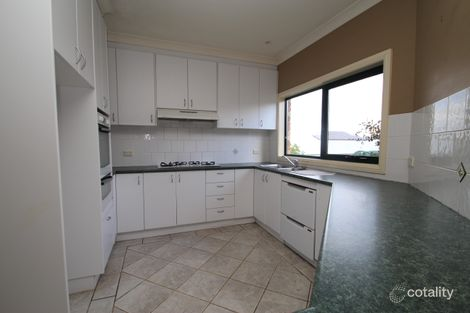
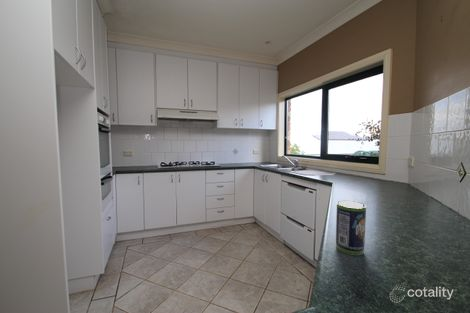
+ beverage can (350, 226)
